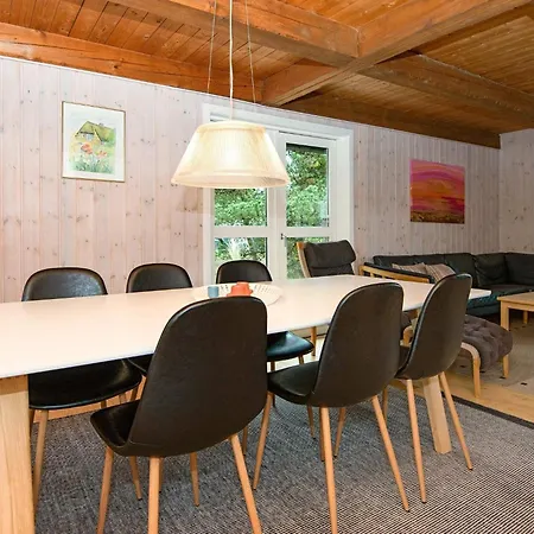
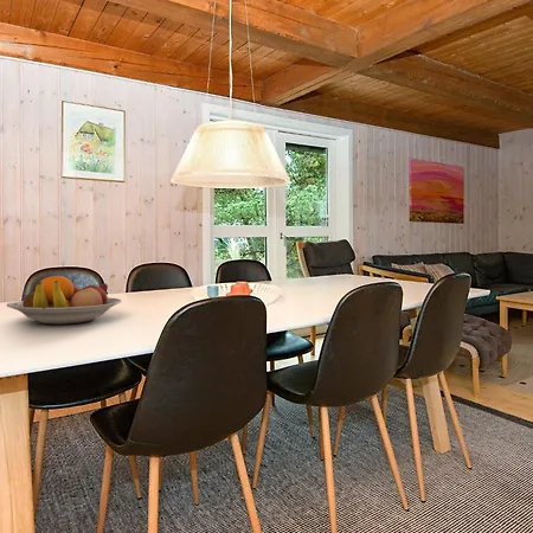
+ fruit bowl (66, 297)
